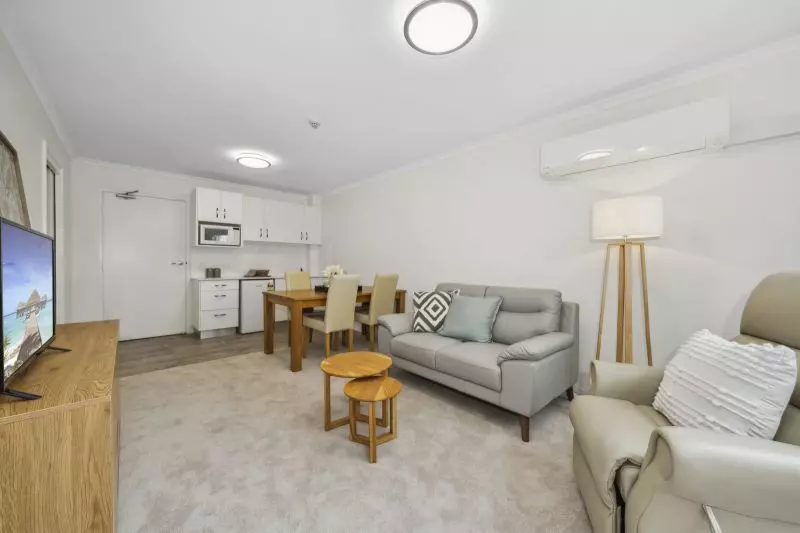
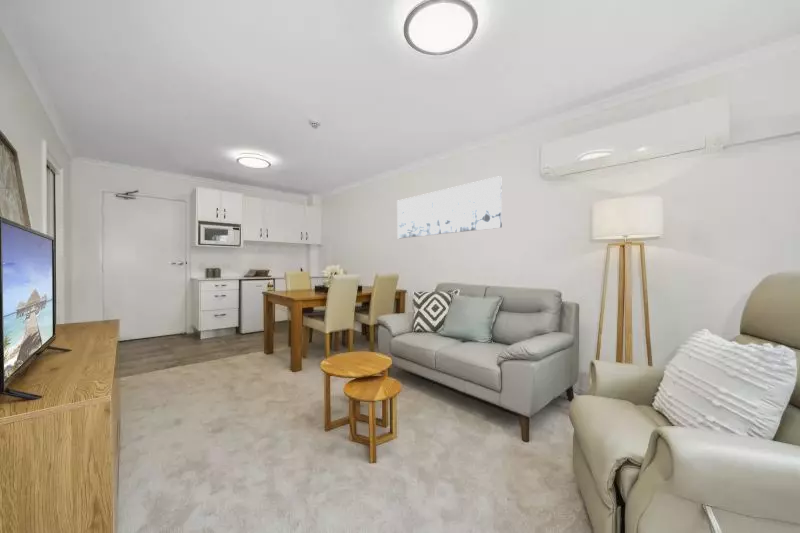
+ wall art (441, 212)
